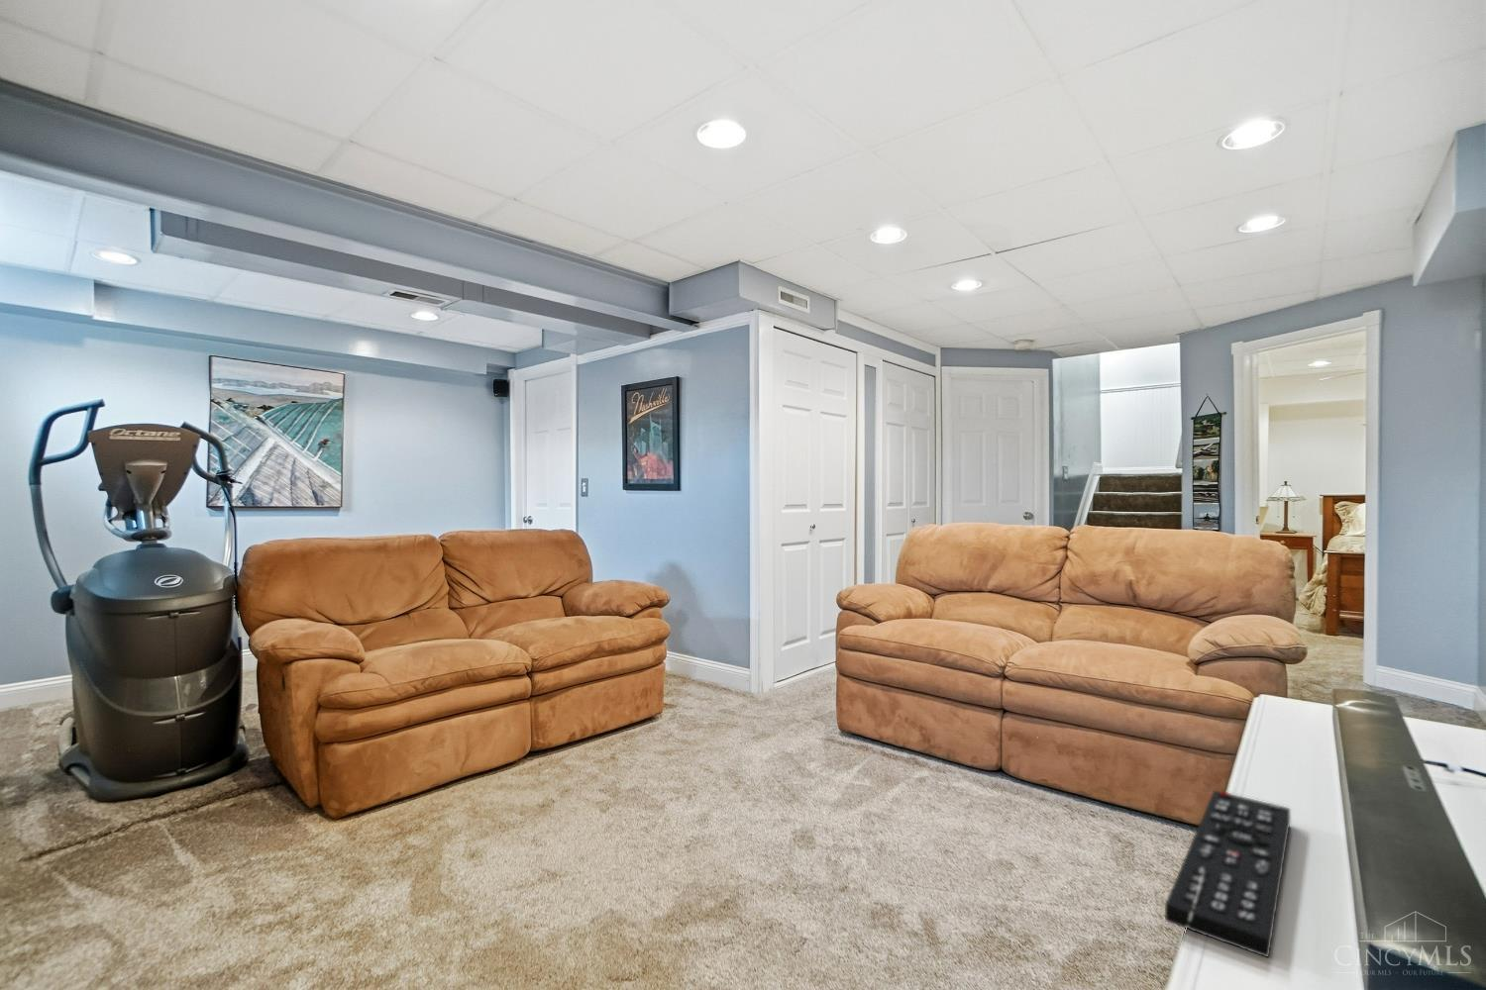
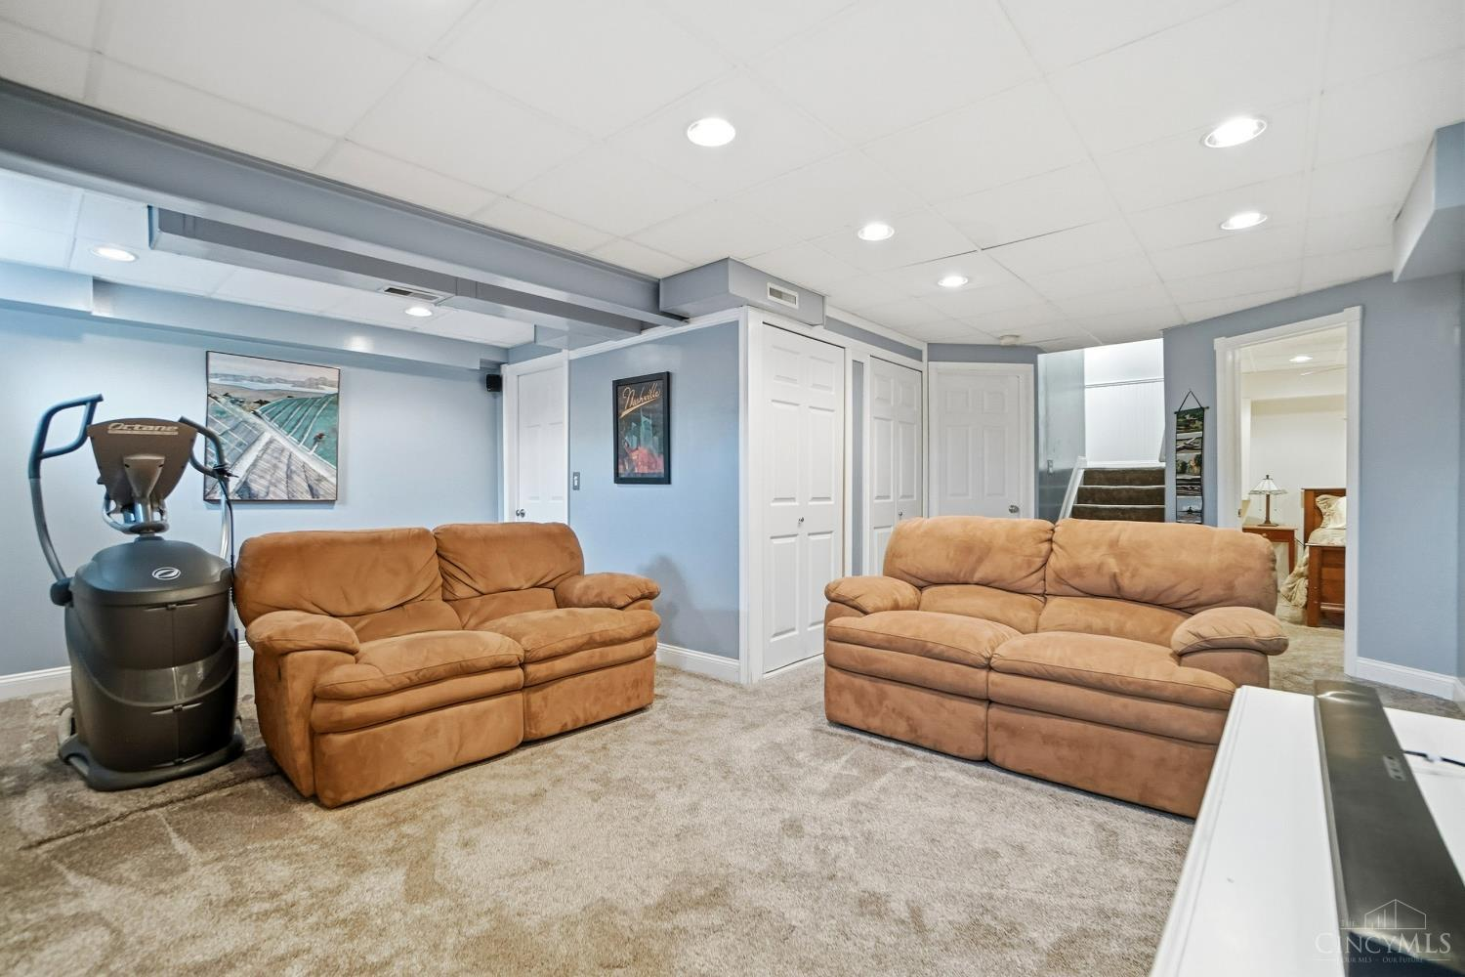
- remote control (1235, 854)
